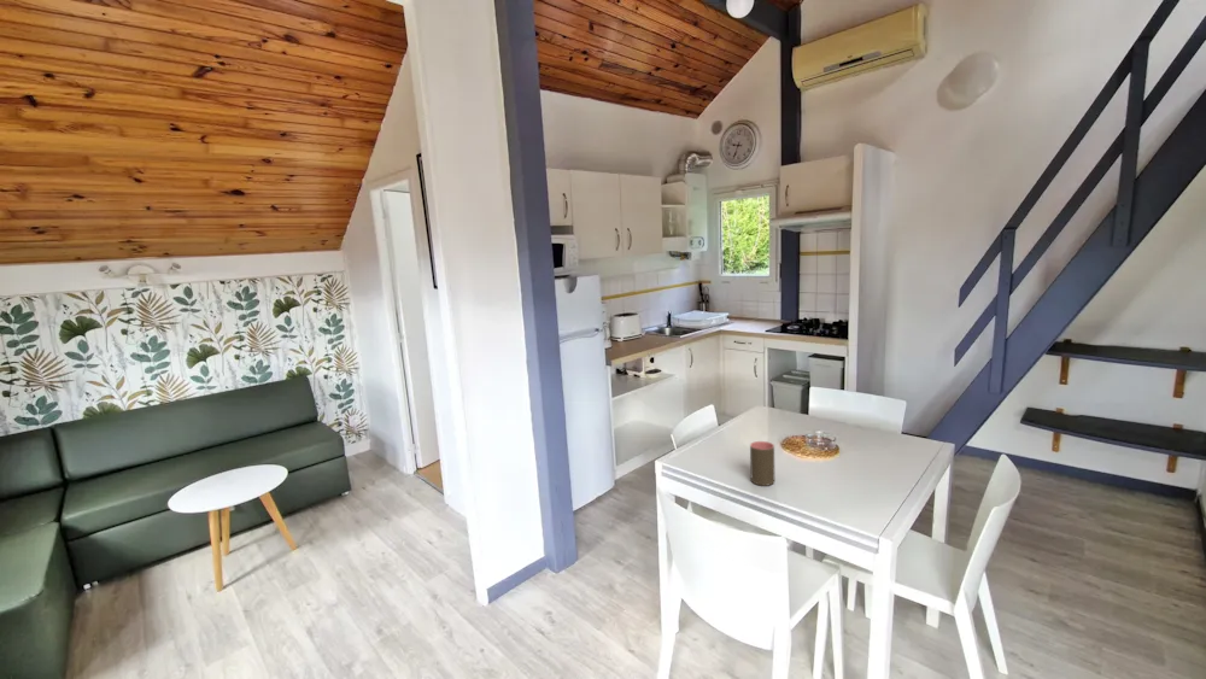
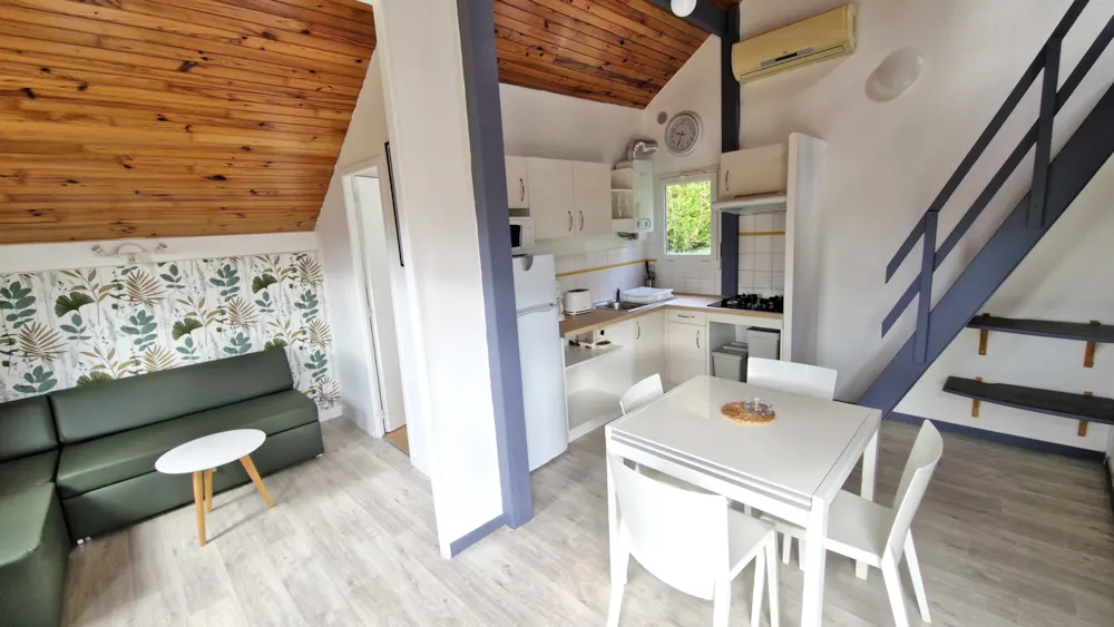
- cup (762, 463)
